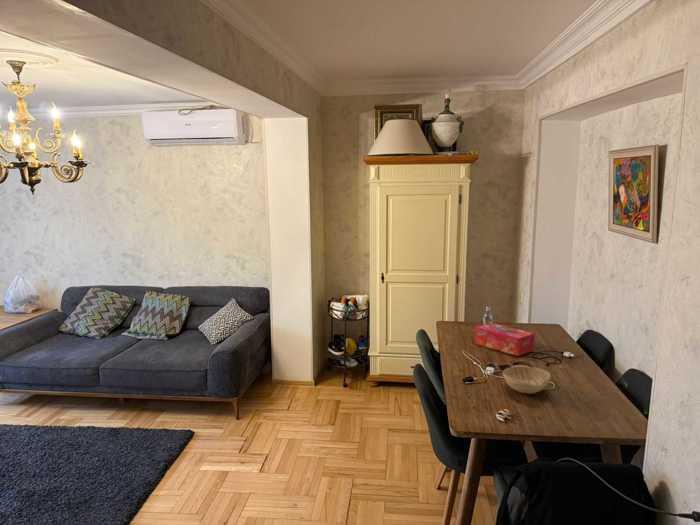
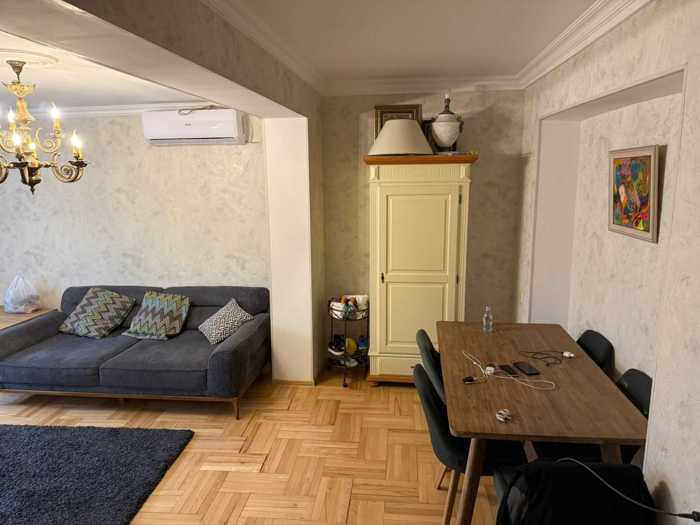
- tissue box (503, 338)
- decorative bowl (525, 381)
